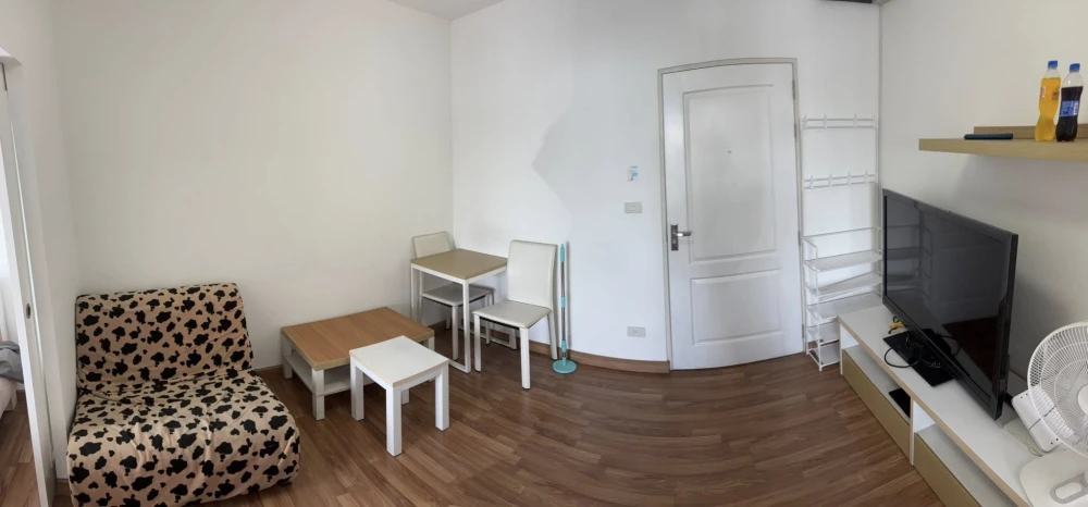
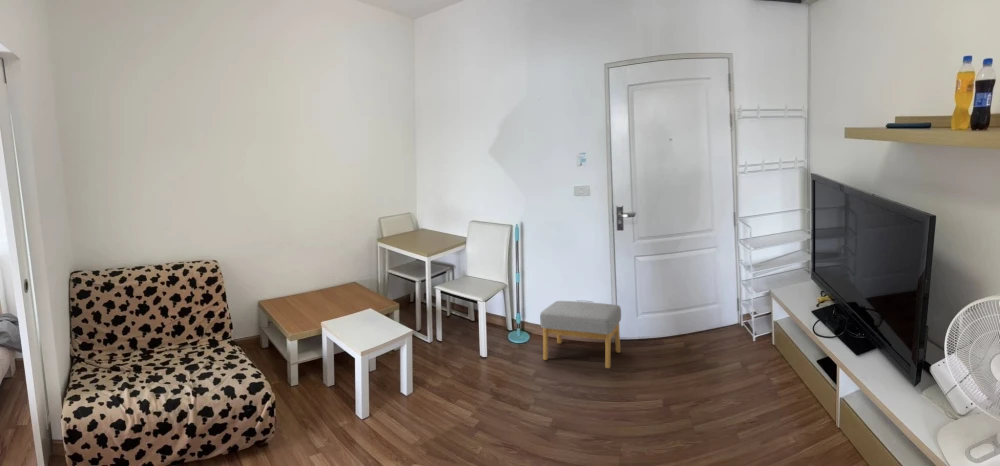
+ footstool (581, 331)
